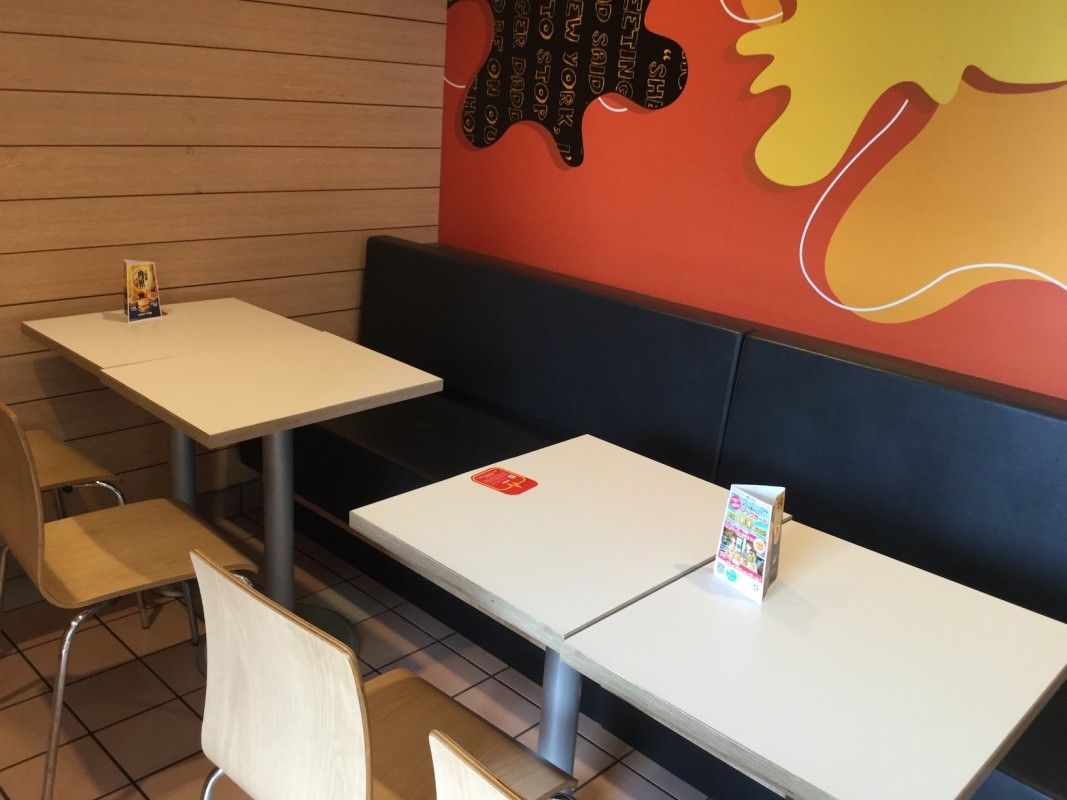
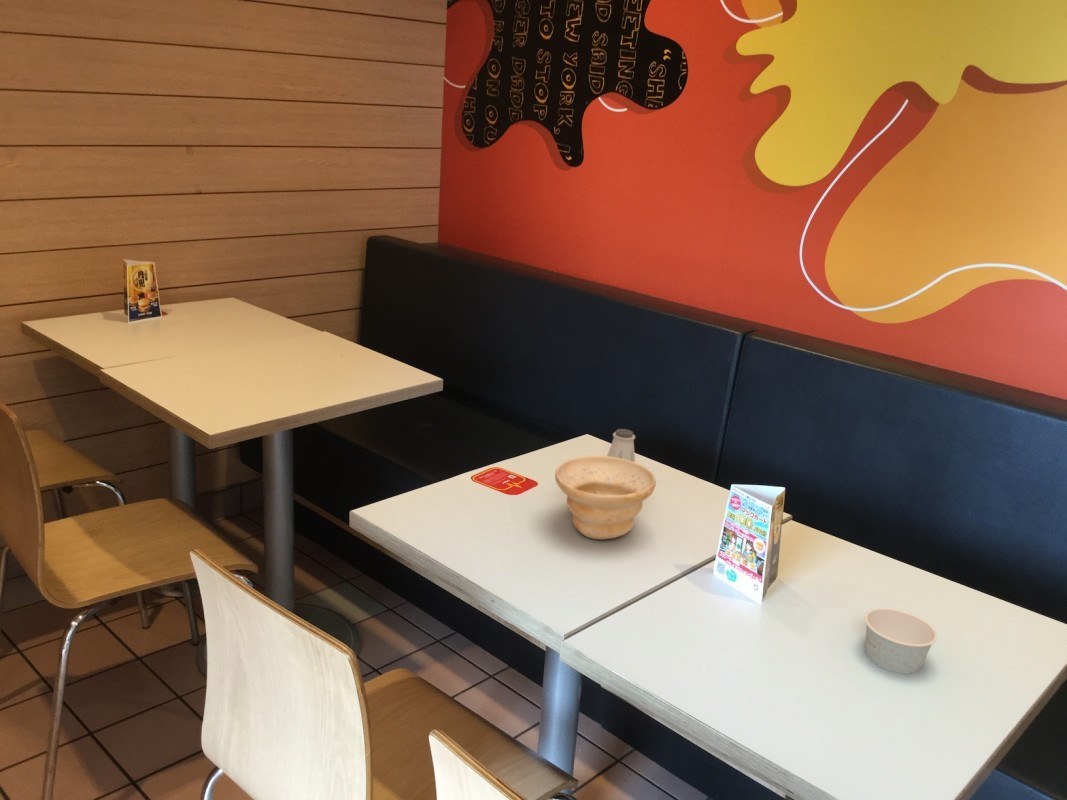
+ saltshaker (621, 454)
+ bowl (602, 501)
+ paper cup (896, 642)
